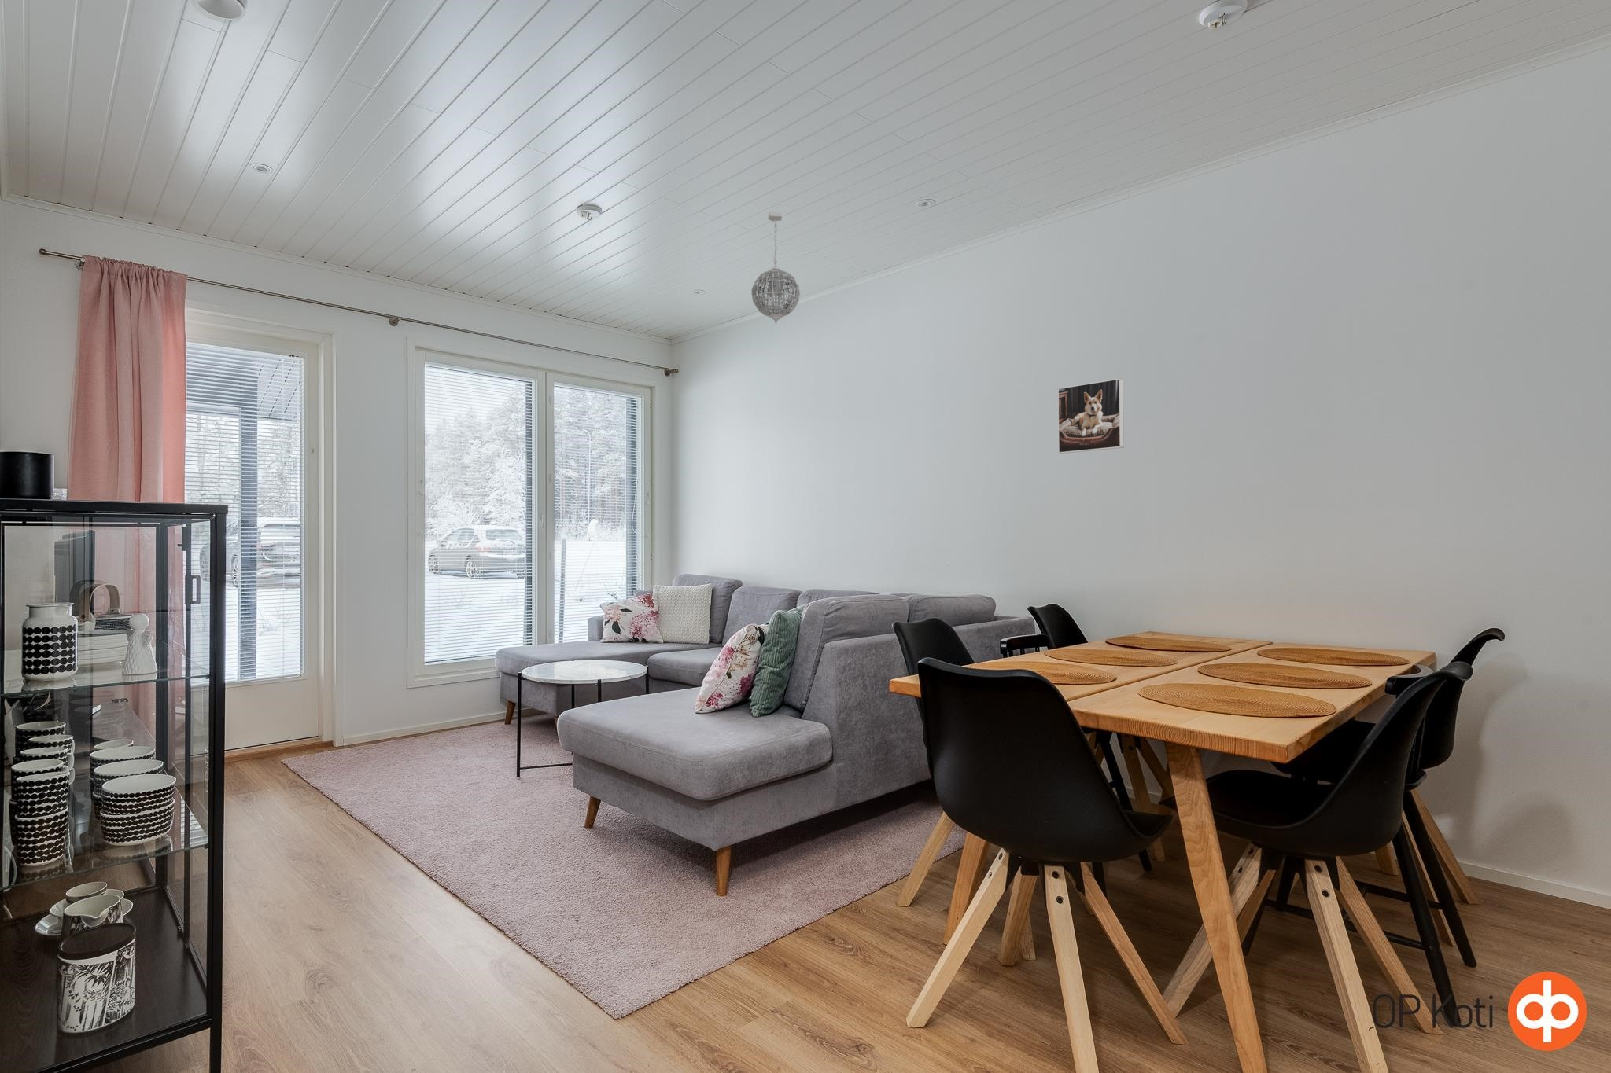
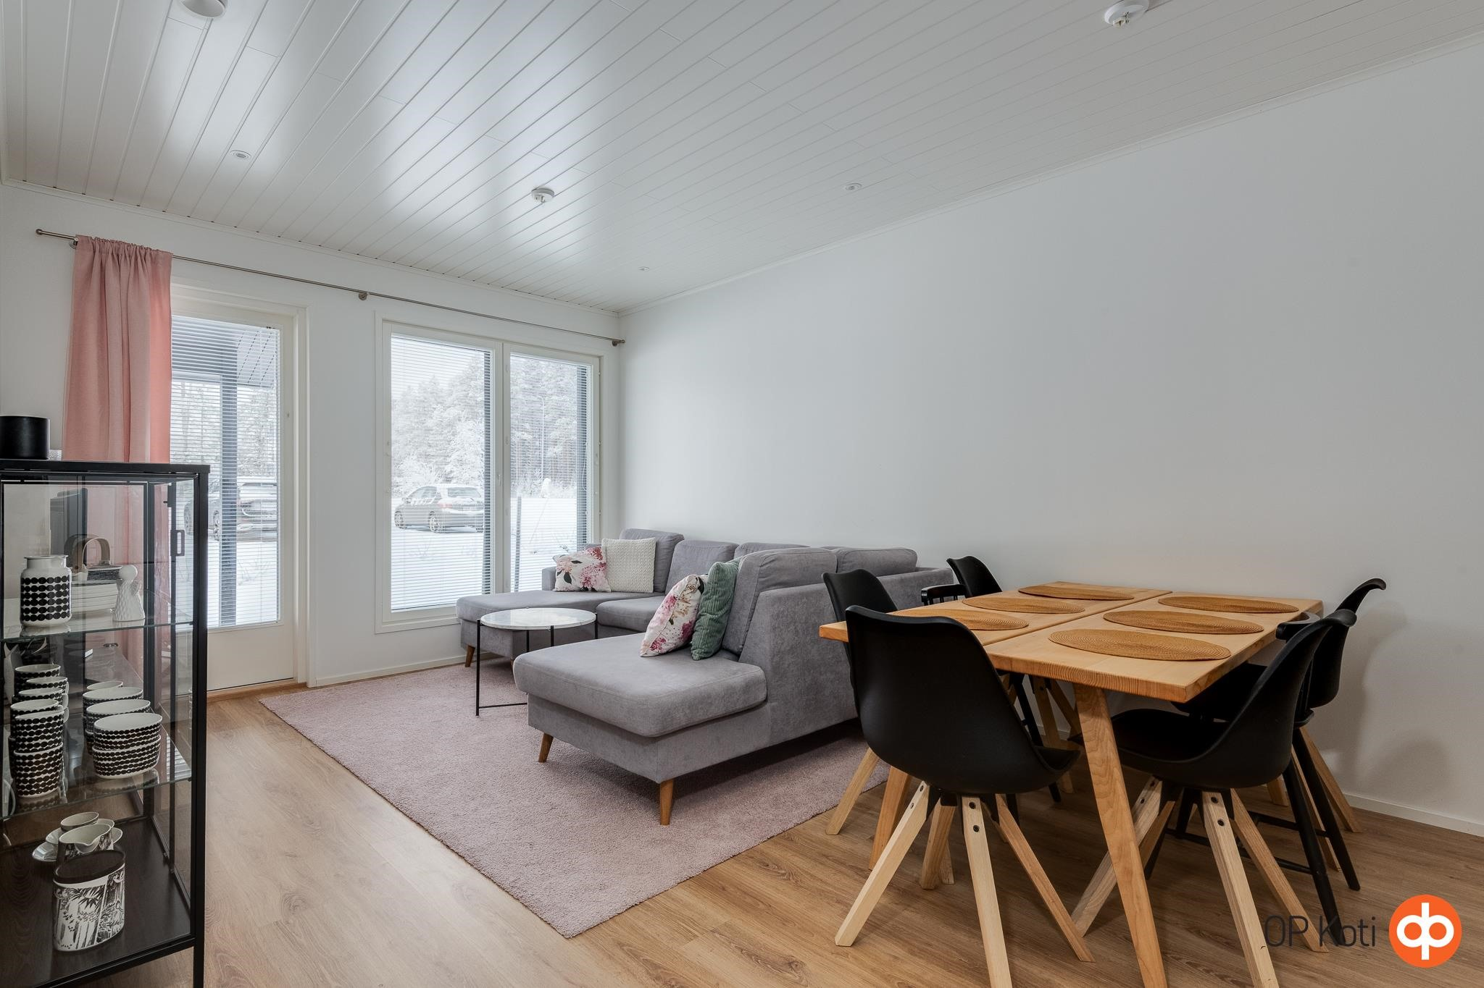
- pendant light (776, 269)
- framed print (1090, 417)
